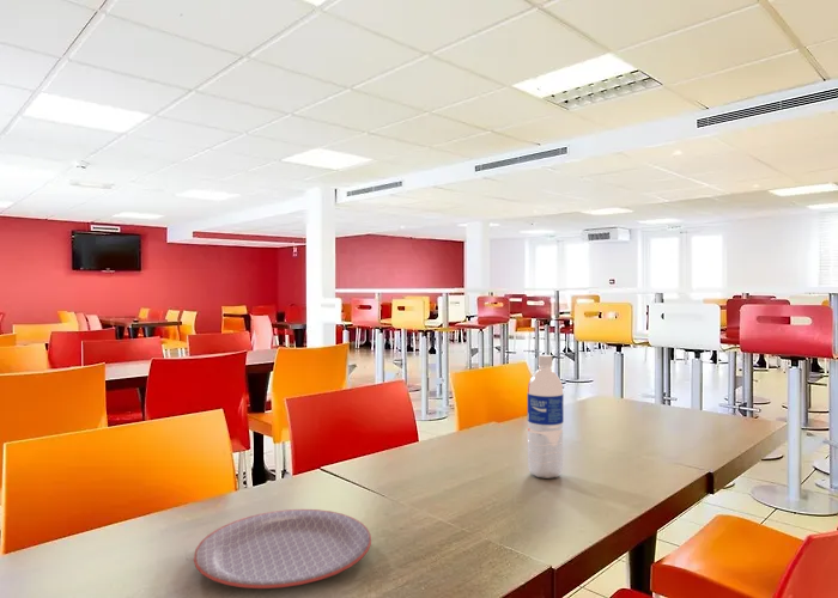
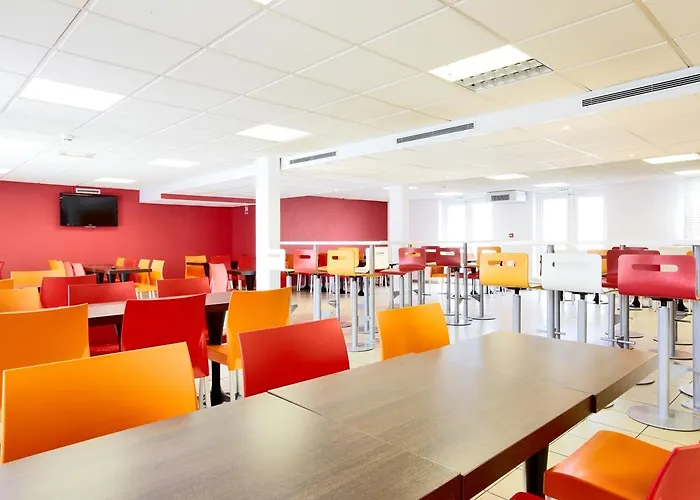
- plate (285, 548)
- water bottle (545, 415)
